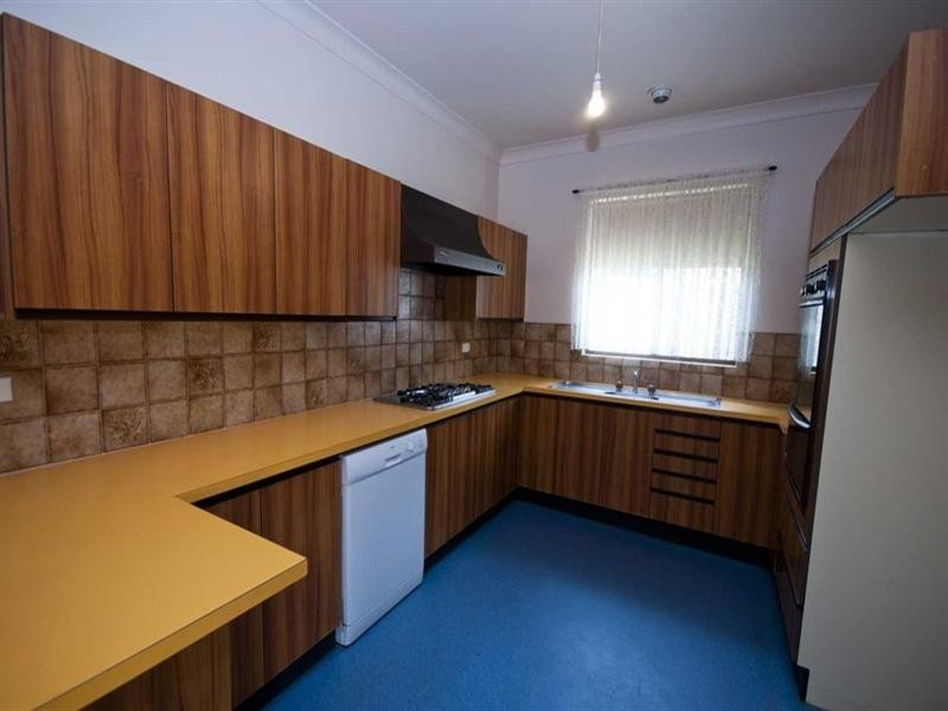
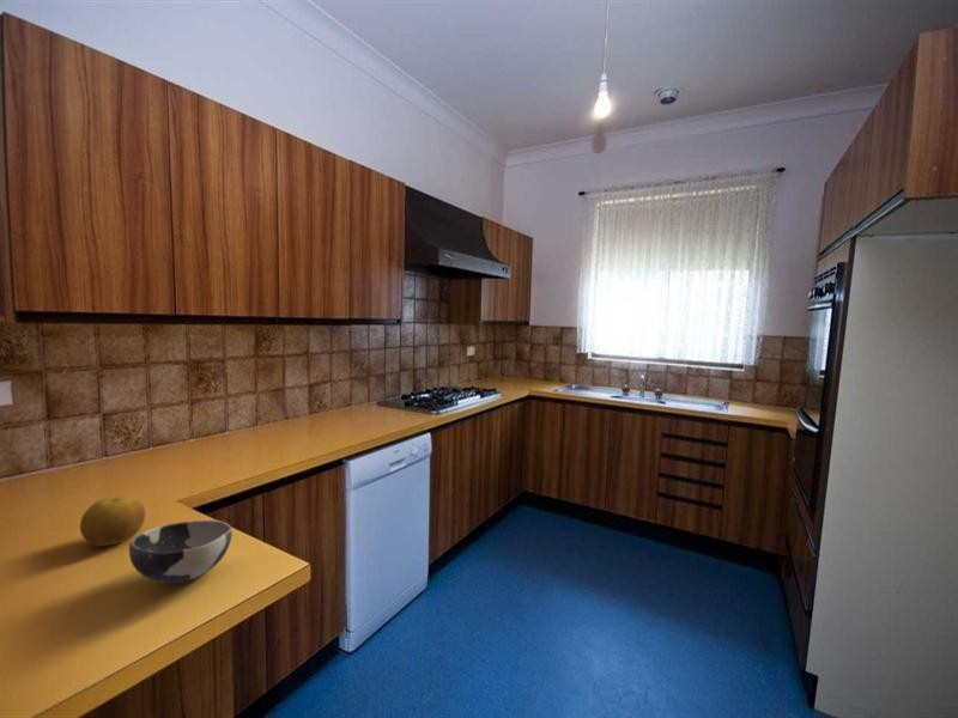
+ fruit (113, 519)
+ bowl (183, 553)
